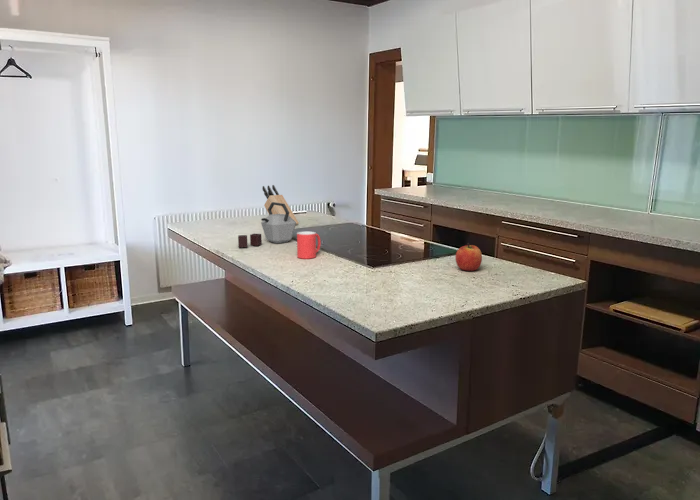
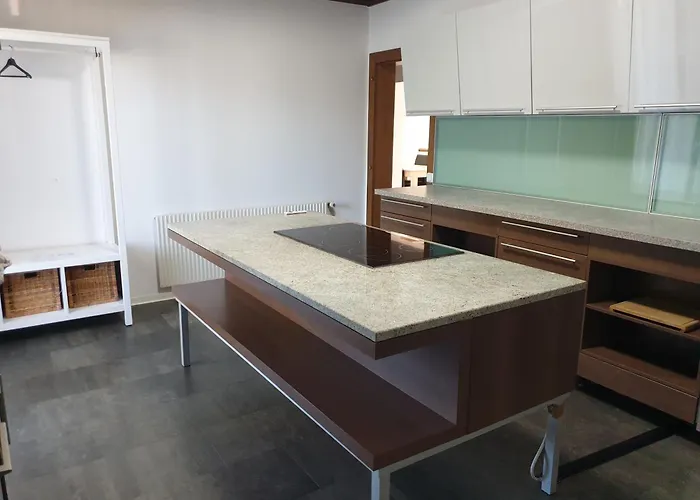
- kettle (264, 224)
- knife block (277, 205)
- apple (469, 256)
- mug (310, 244)
